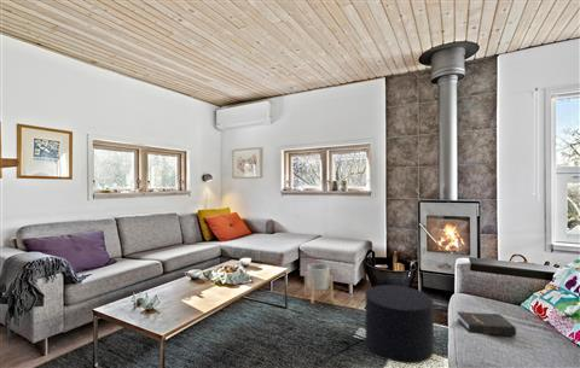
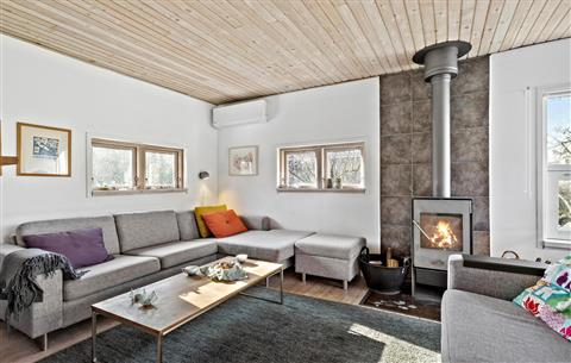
- planter (318, 282)
- hardback book (485, 323)
- stool (398, 320)
